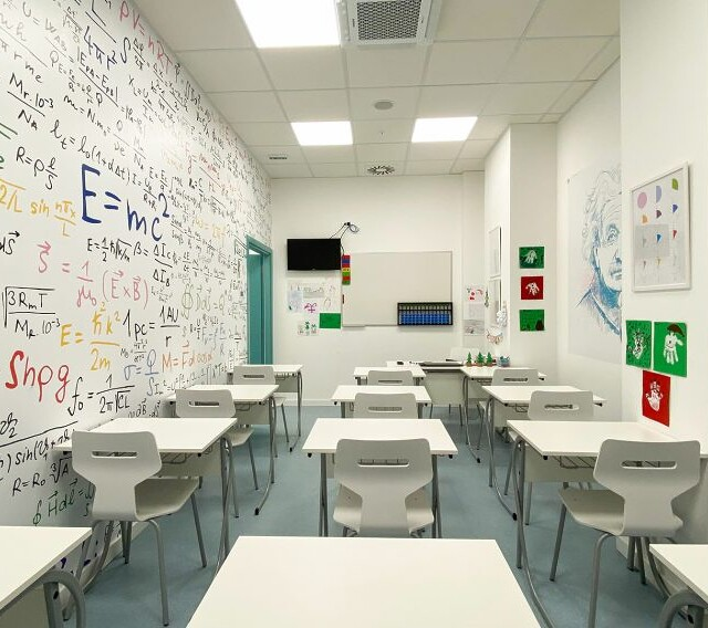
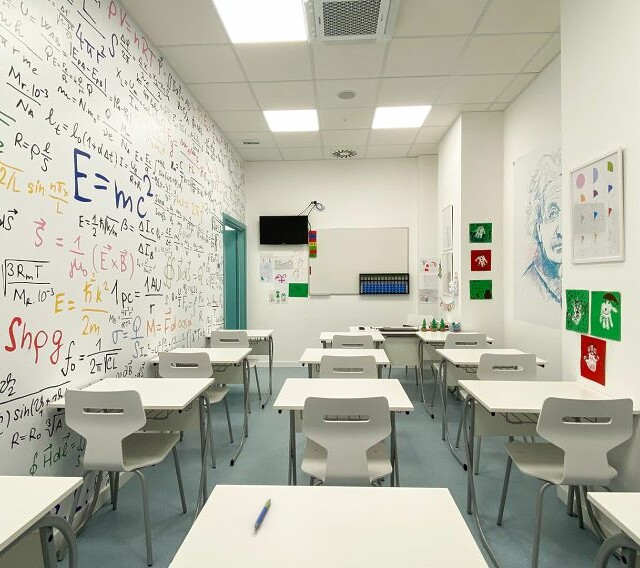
+ pen (263, 511)
